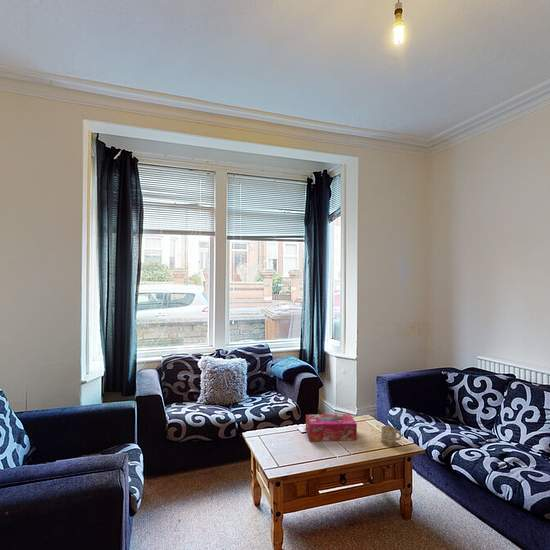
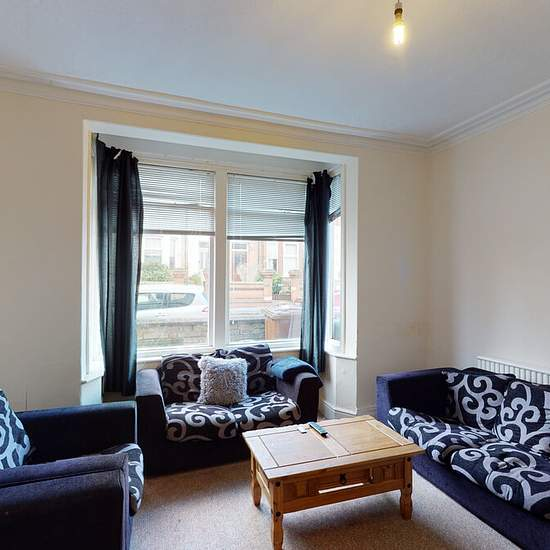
- mug (391, 435)
- tissue box (330, 427)
